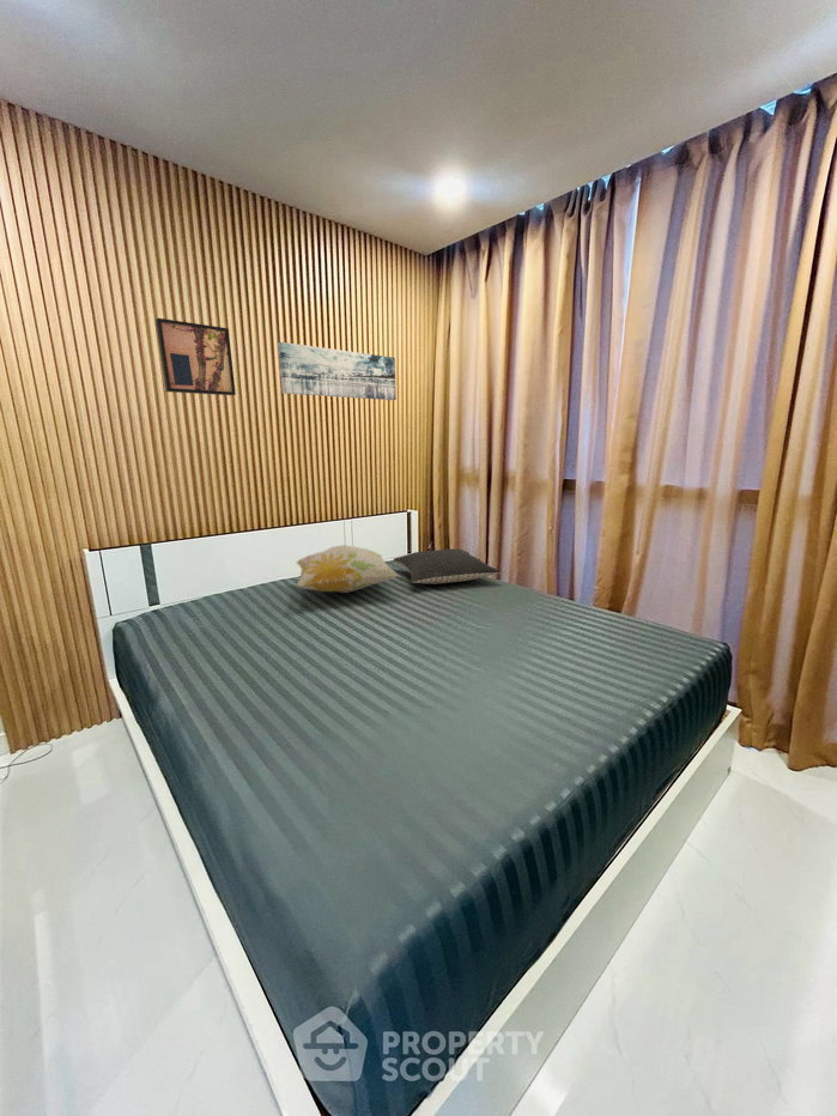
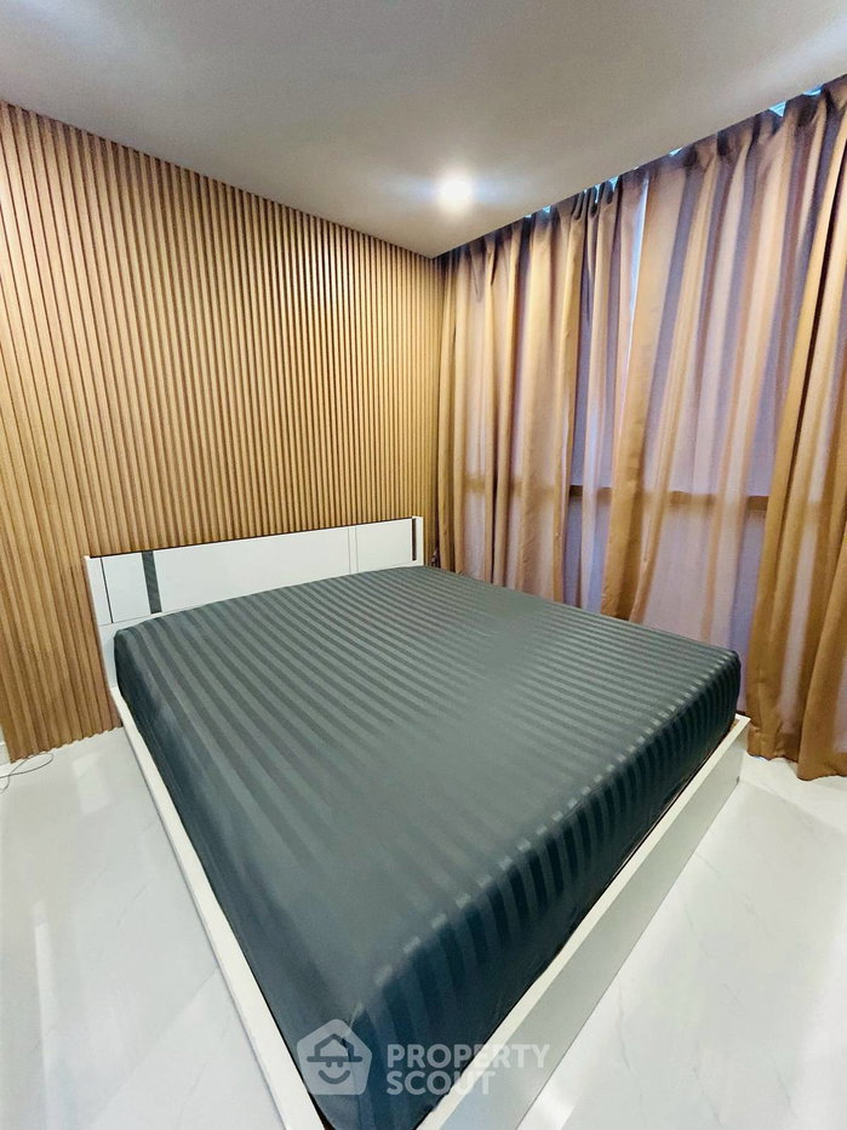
- decorative pillow (344, 568)
- wall art (198, 359)
- pillow (443, 565)
- wall art (342, 374)
